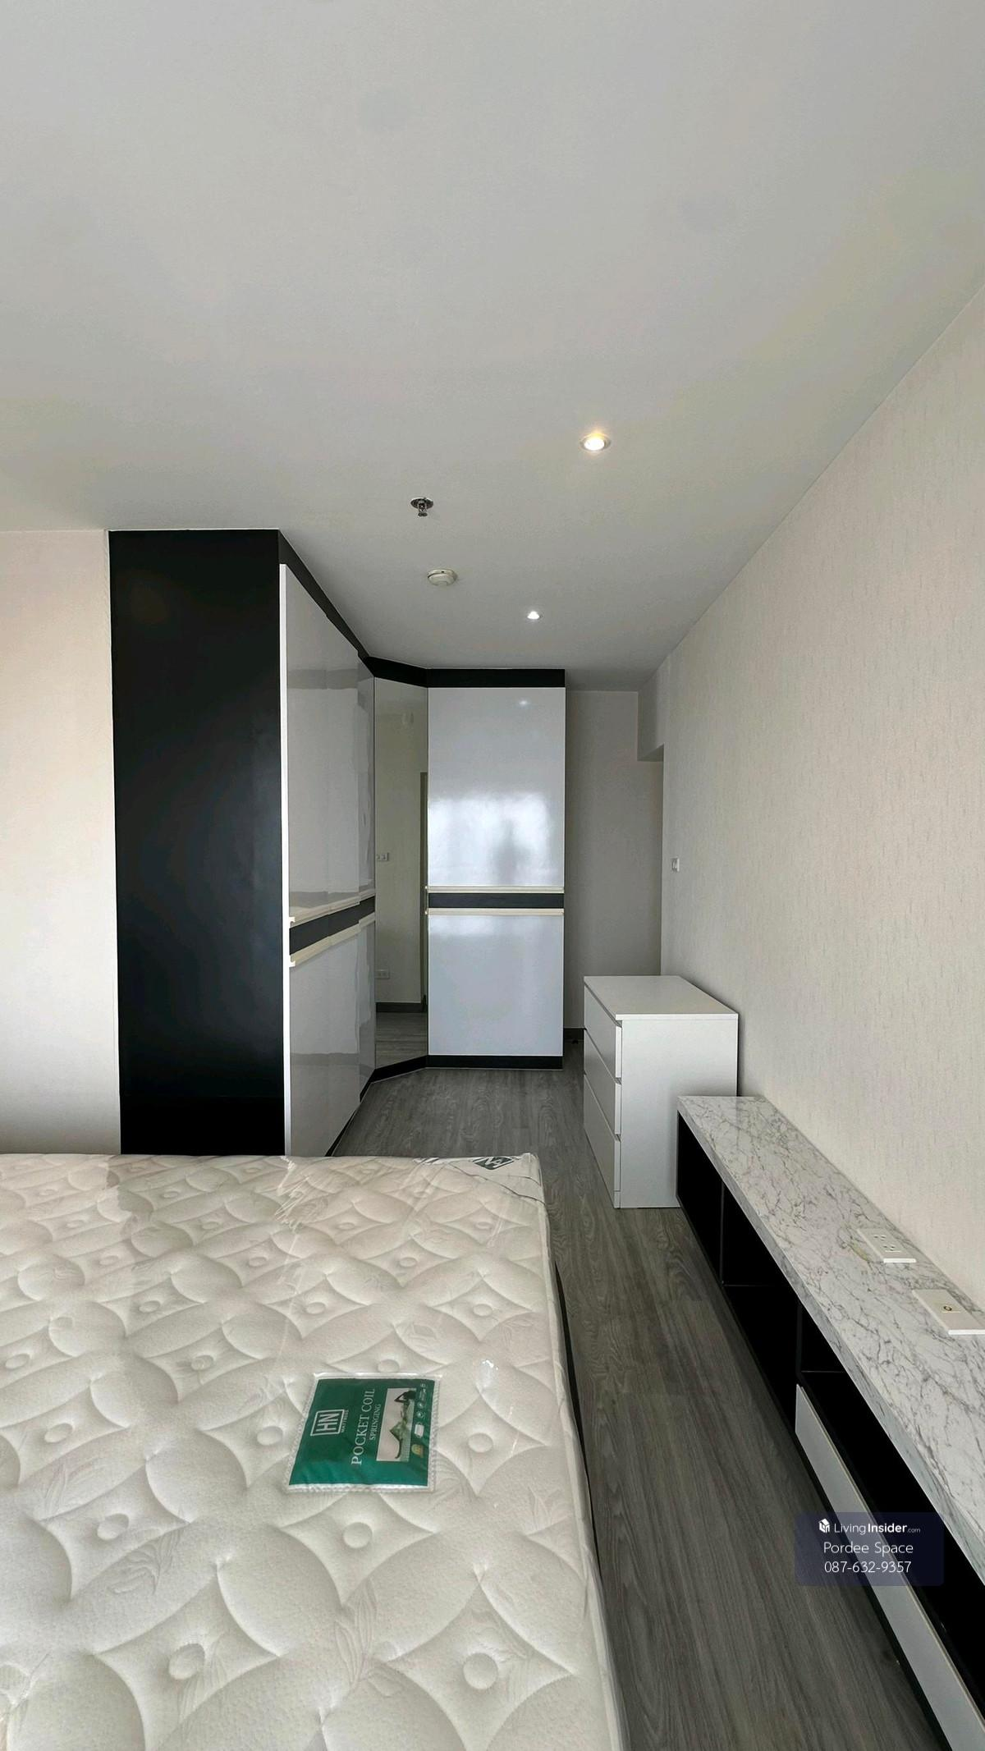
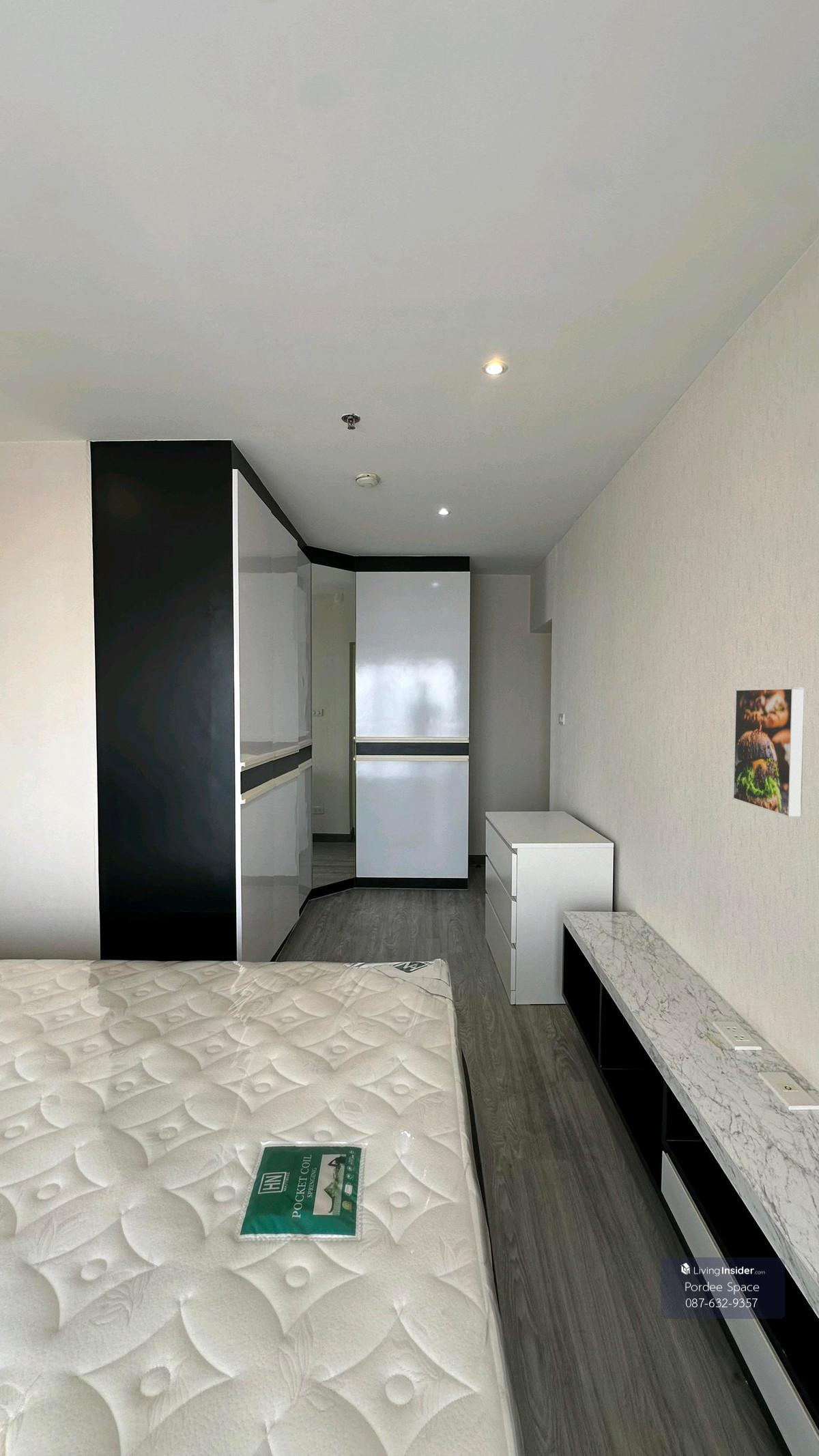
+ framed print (766, 748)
